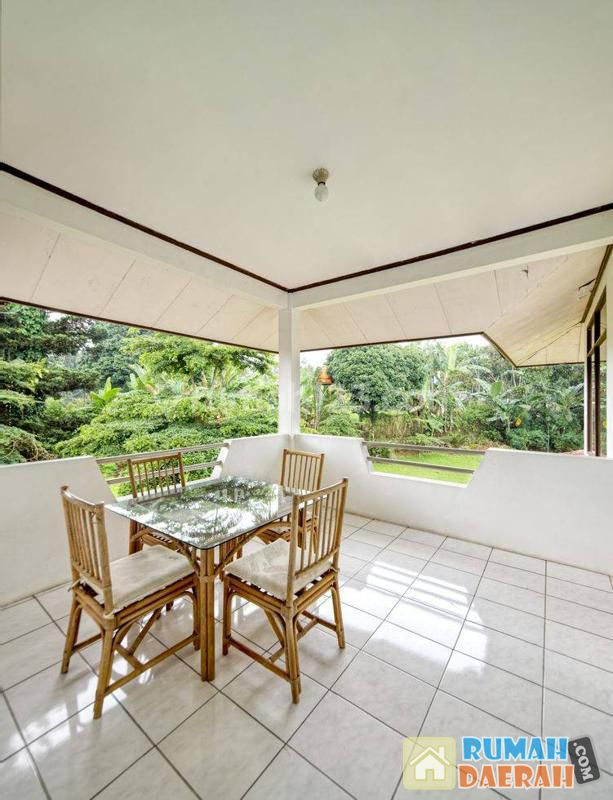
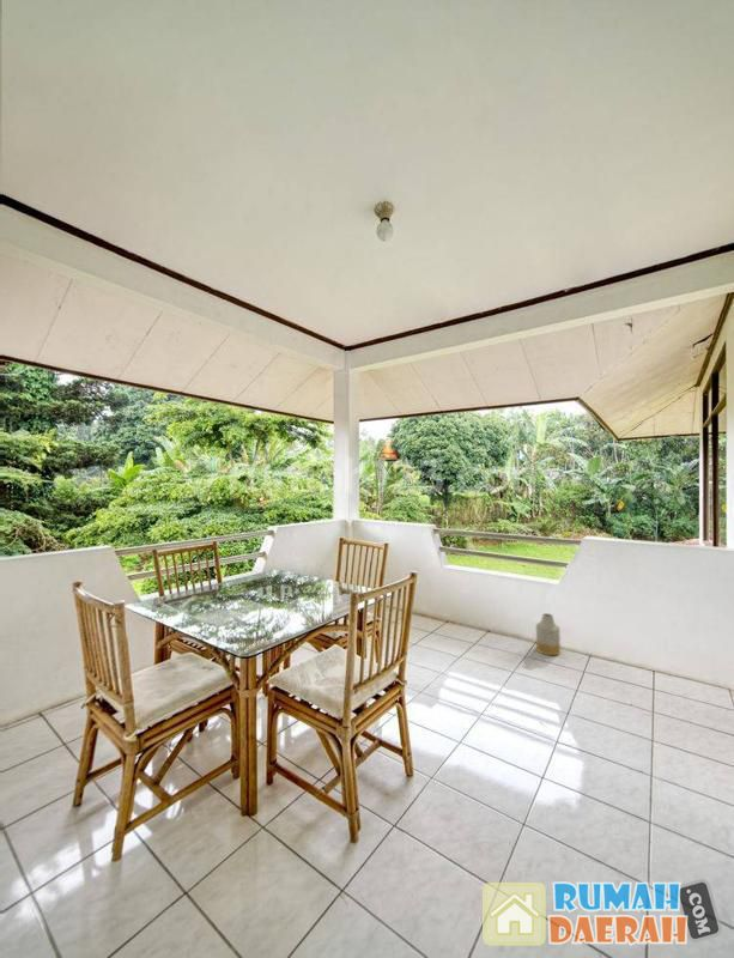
+ vase (547, 632)
